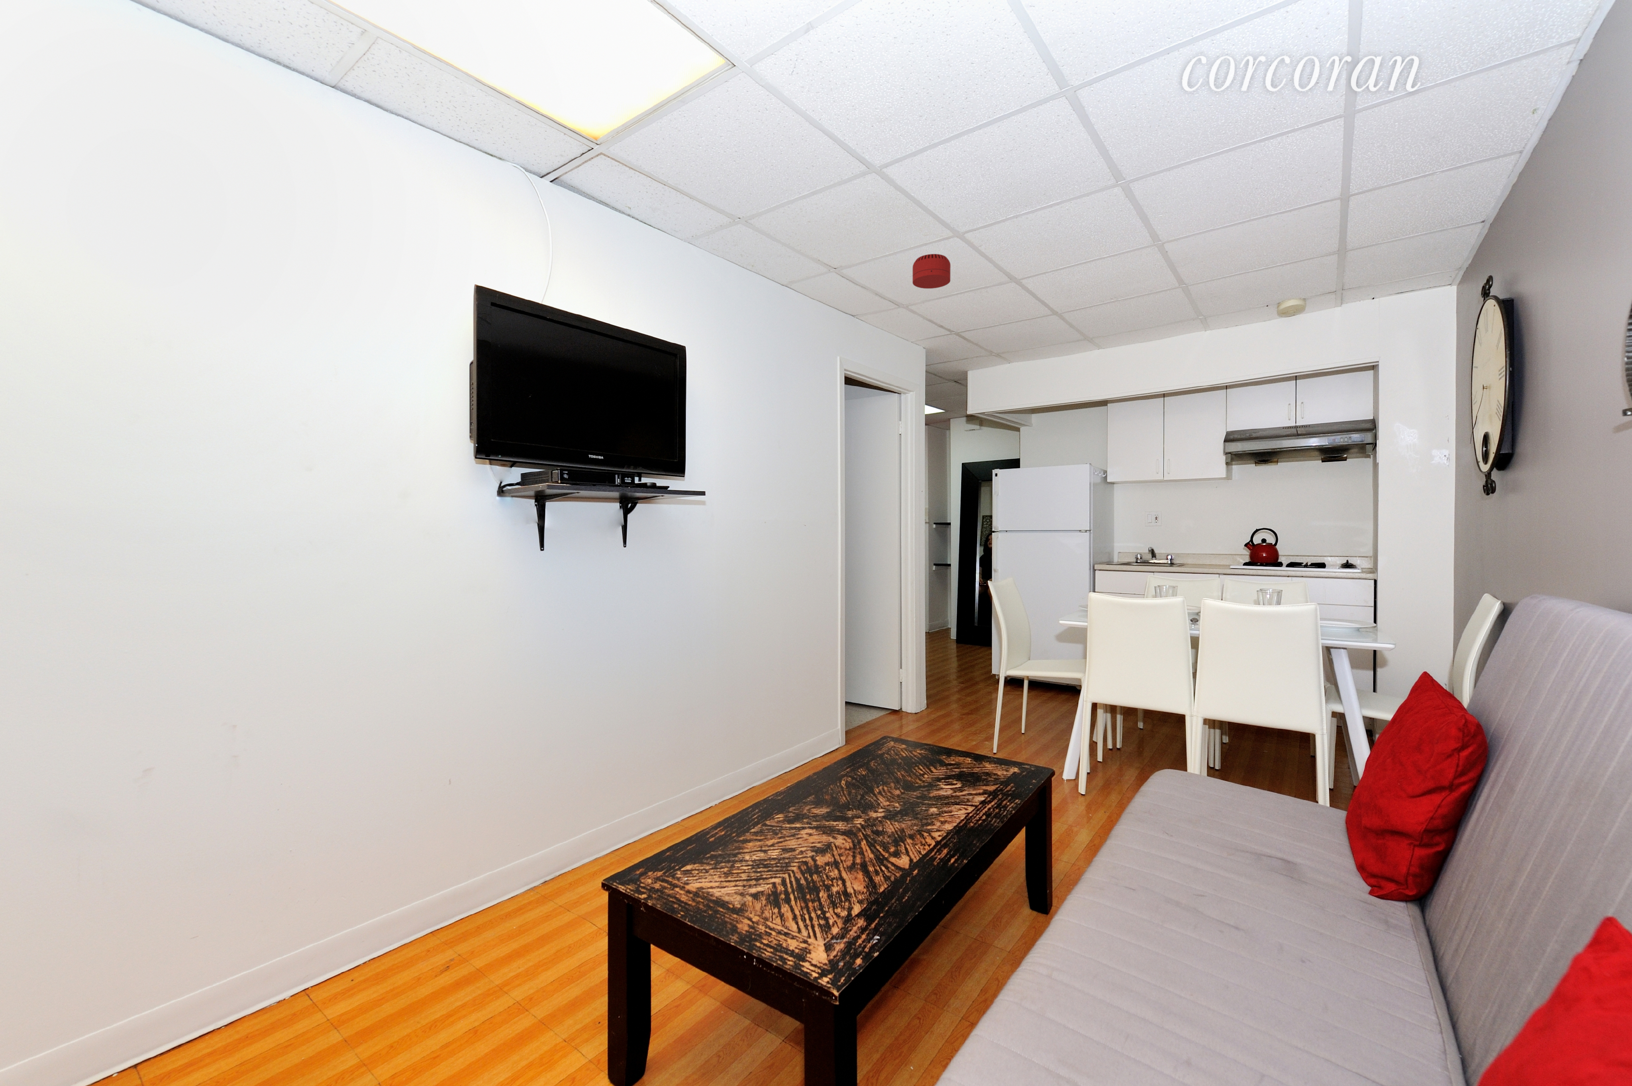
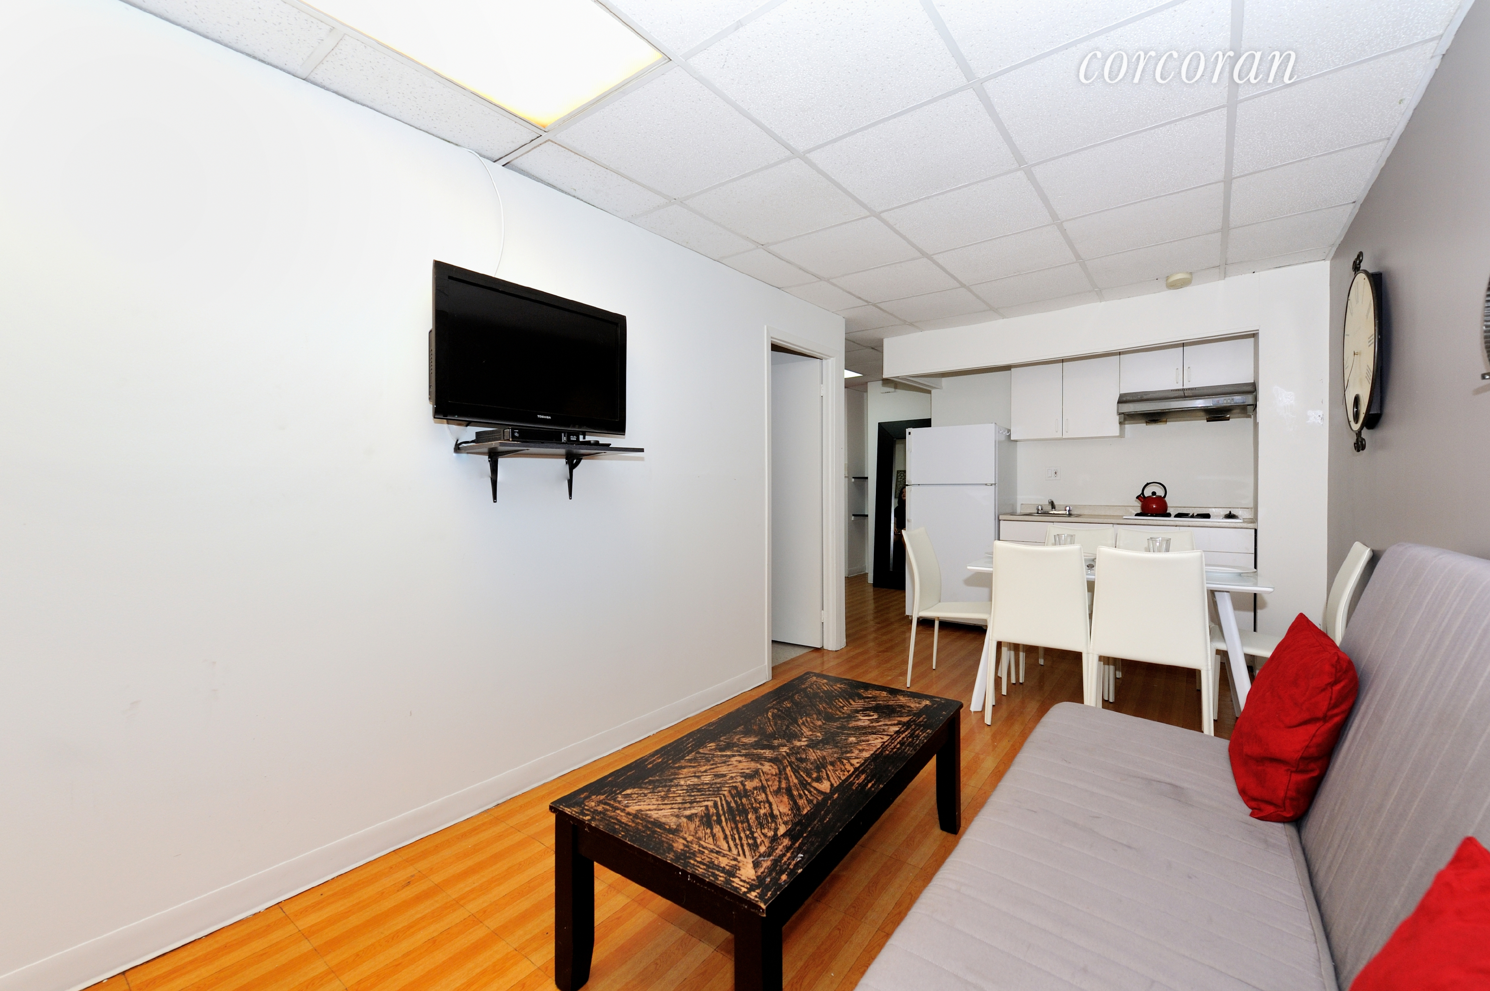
- smoke detector (932, 270)
